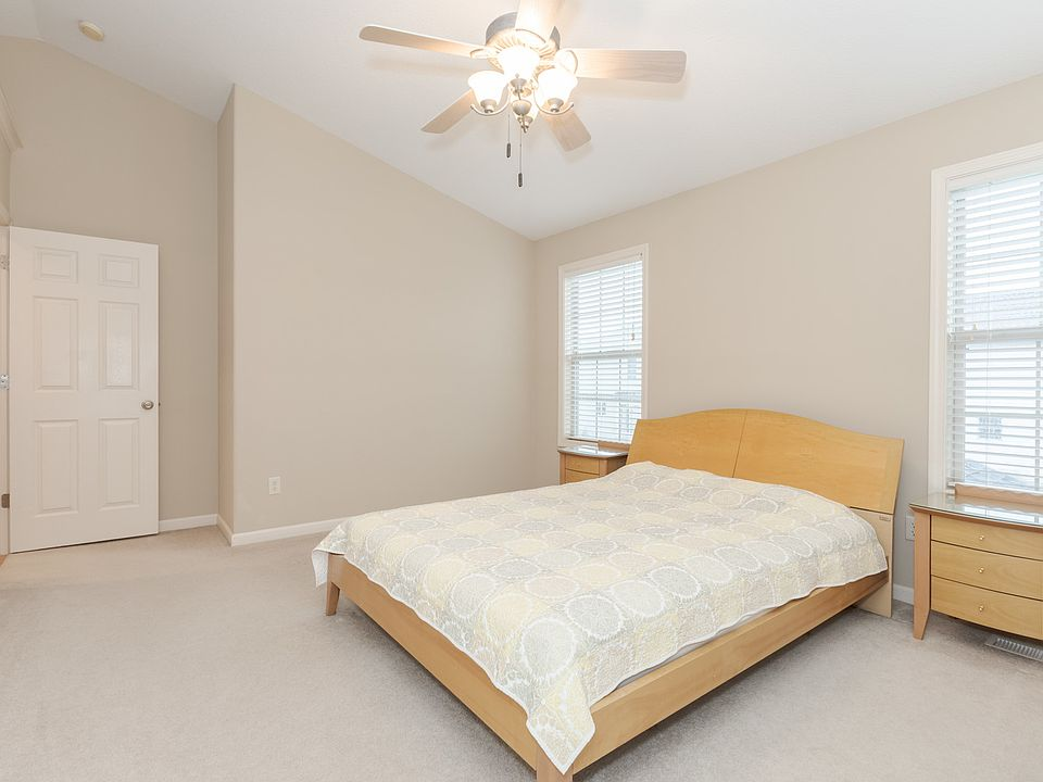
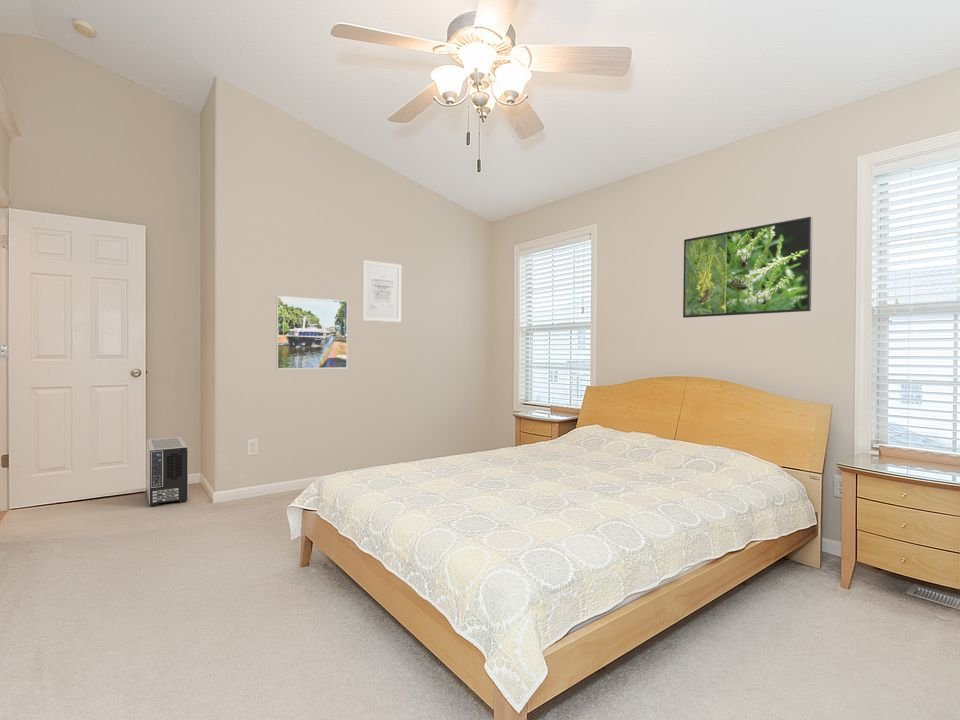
+ wall art (382, 291)
+ air purifier (166, 469)
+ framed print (313, 333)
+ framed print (741, 272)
